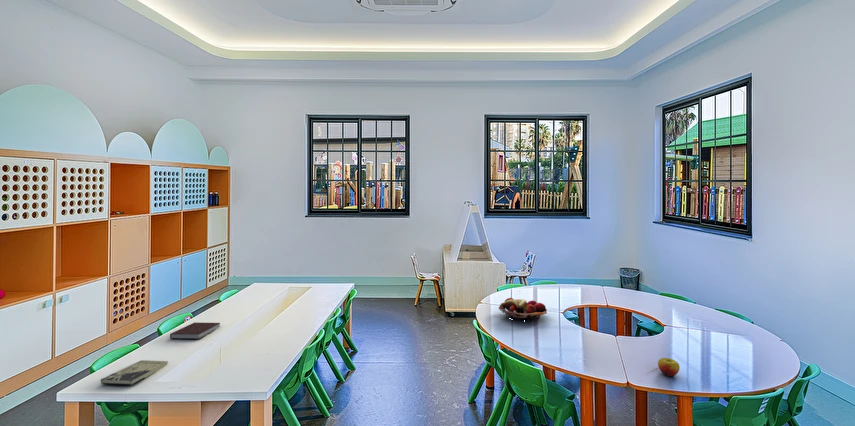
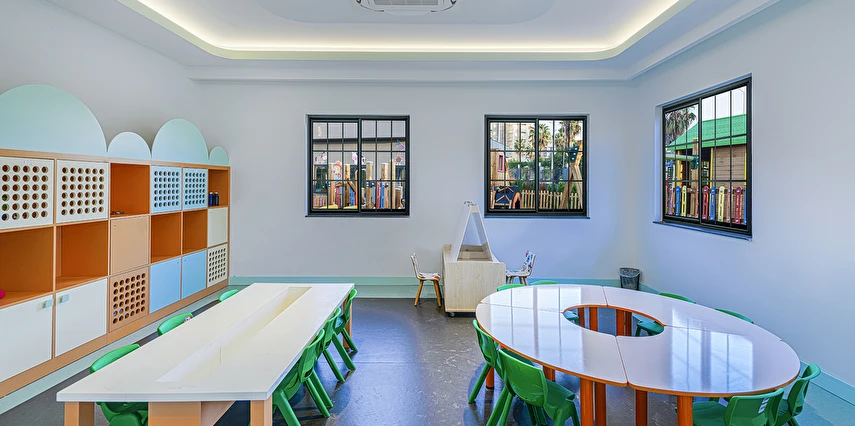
- apple (668, 366)
- notebook (196, 330)
- fruit basket (522, 308)
- book (136, 371)
